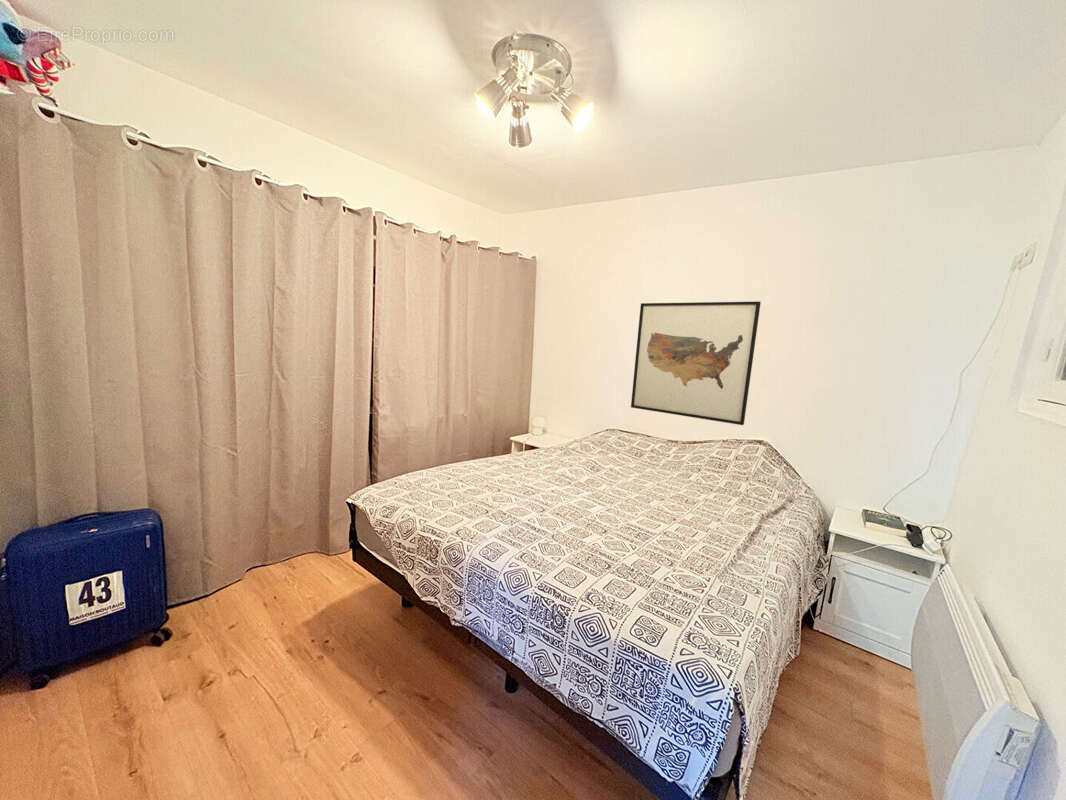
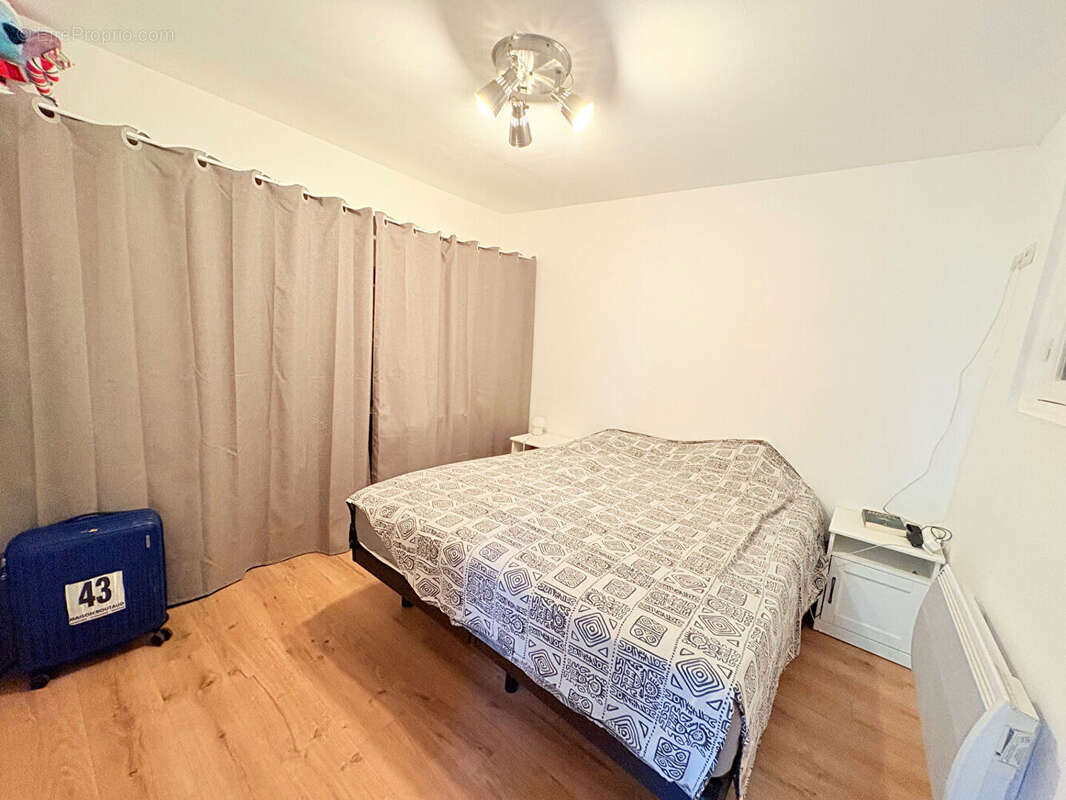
- wall art (689, 360)
